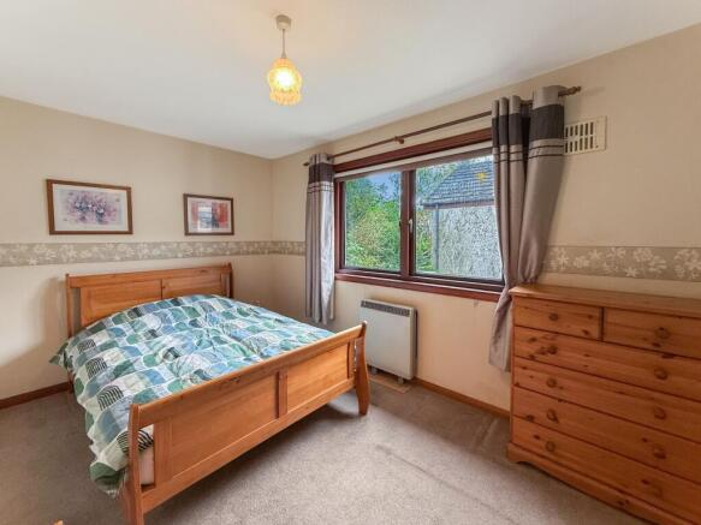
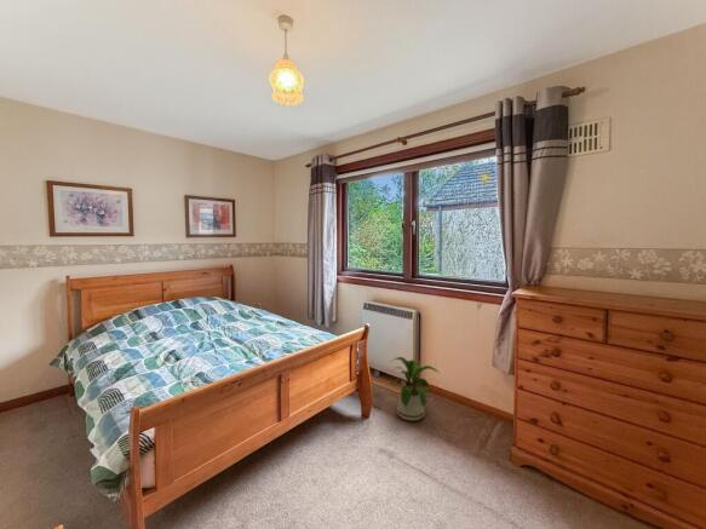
+ house plant (414, 383)
